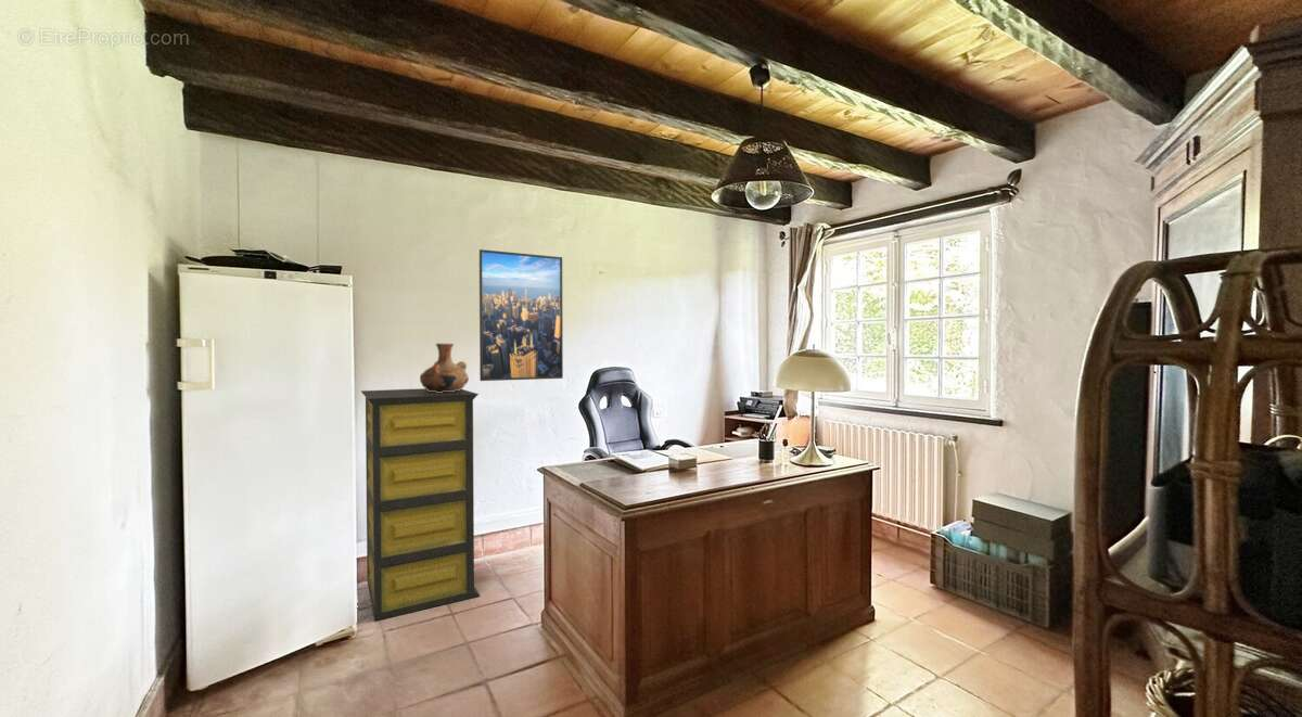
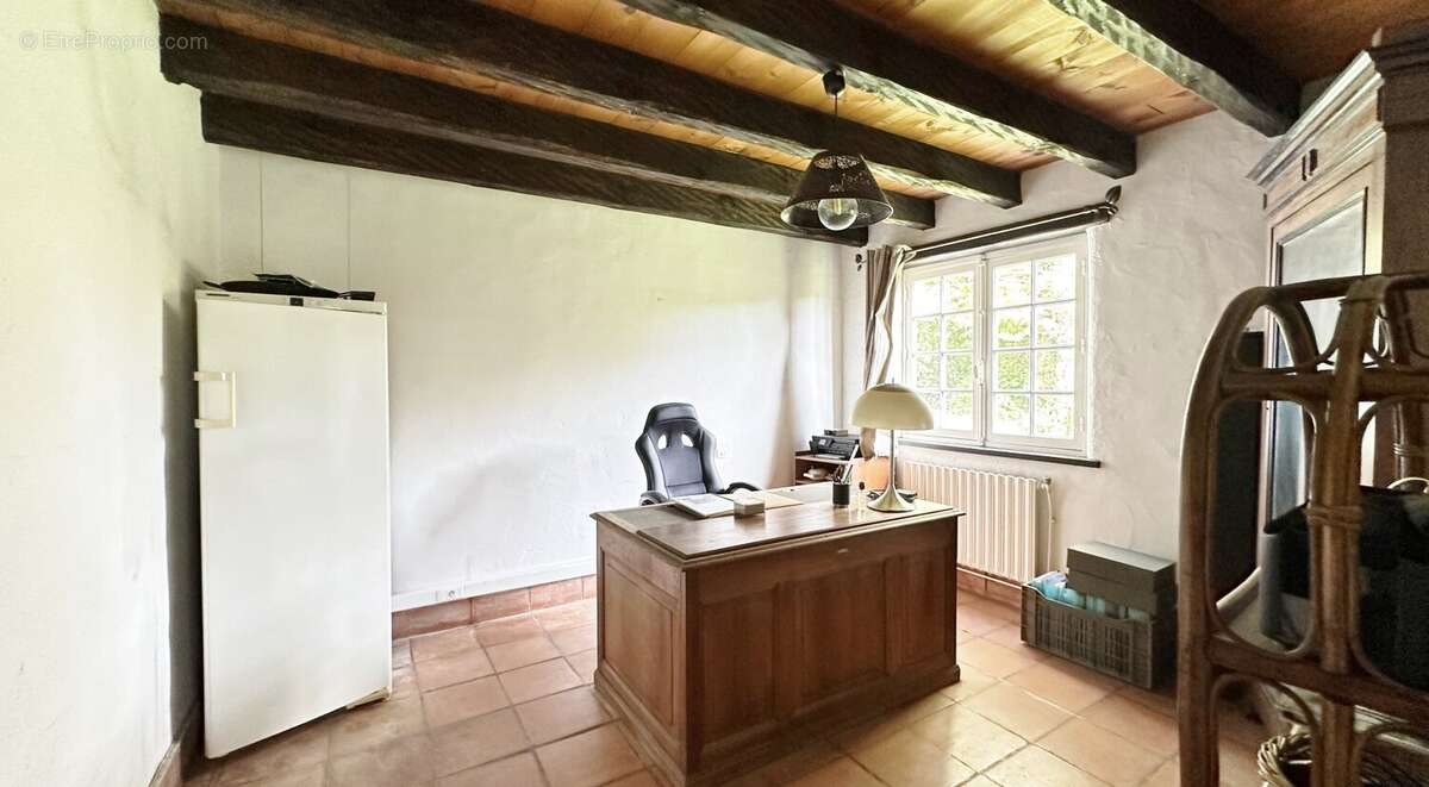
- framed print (522, 317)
- vase (444, 367)
- bookshelf (419, 490)
